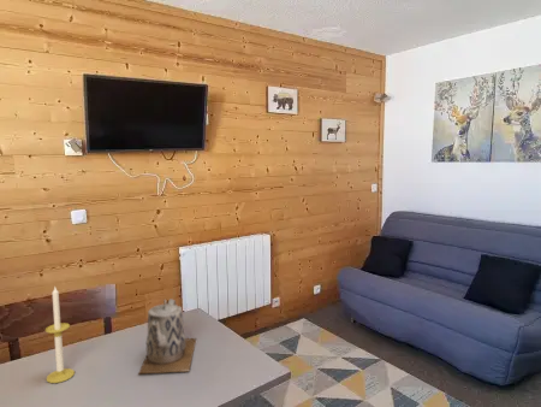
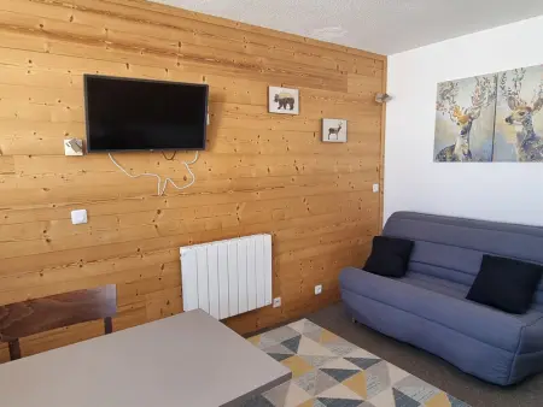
- teapot (168, 326)
- candle (58, 331)
